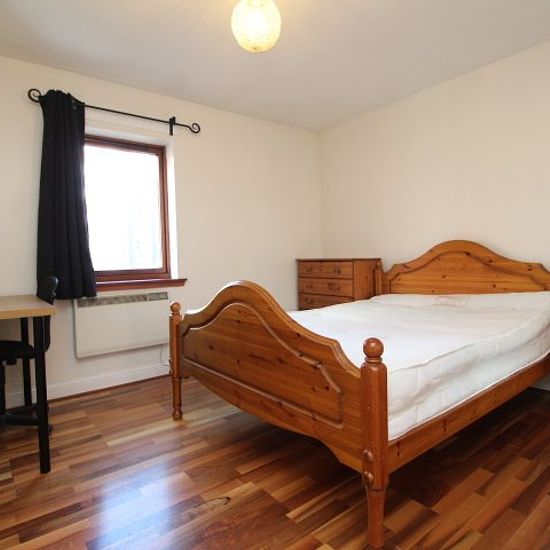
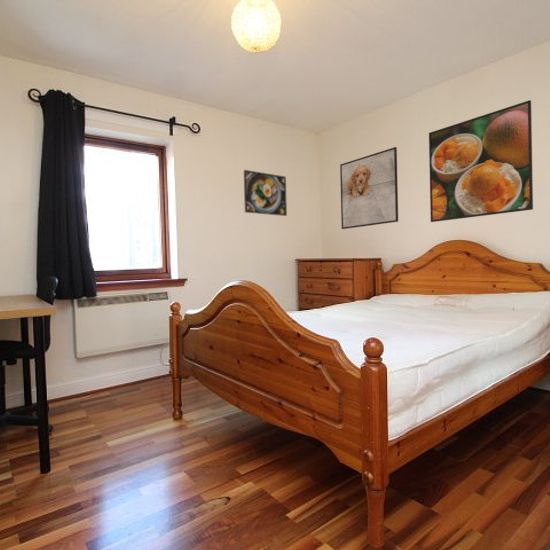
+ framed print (475, 167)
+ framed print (367, 191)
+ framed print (266, 193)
